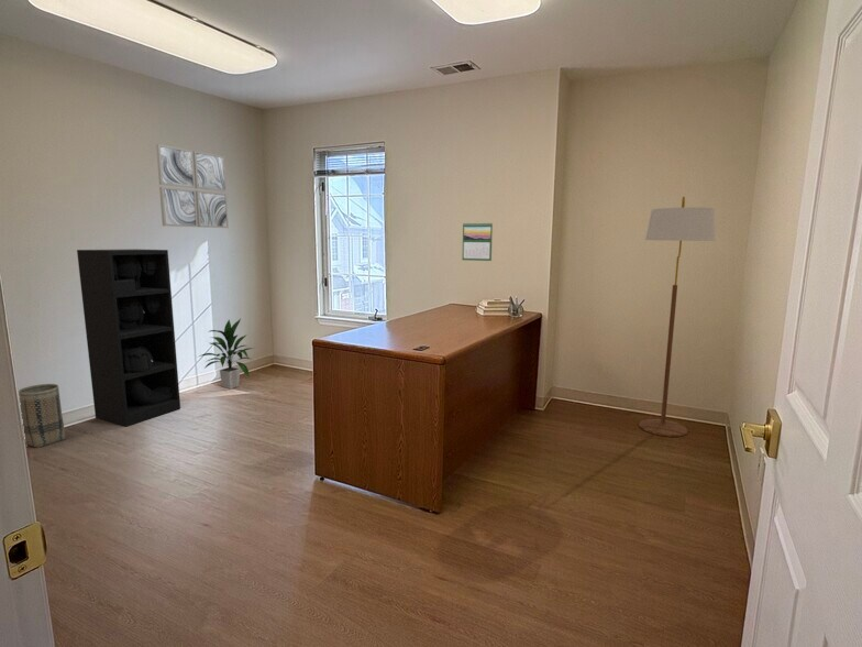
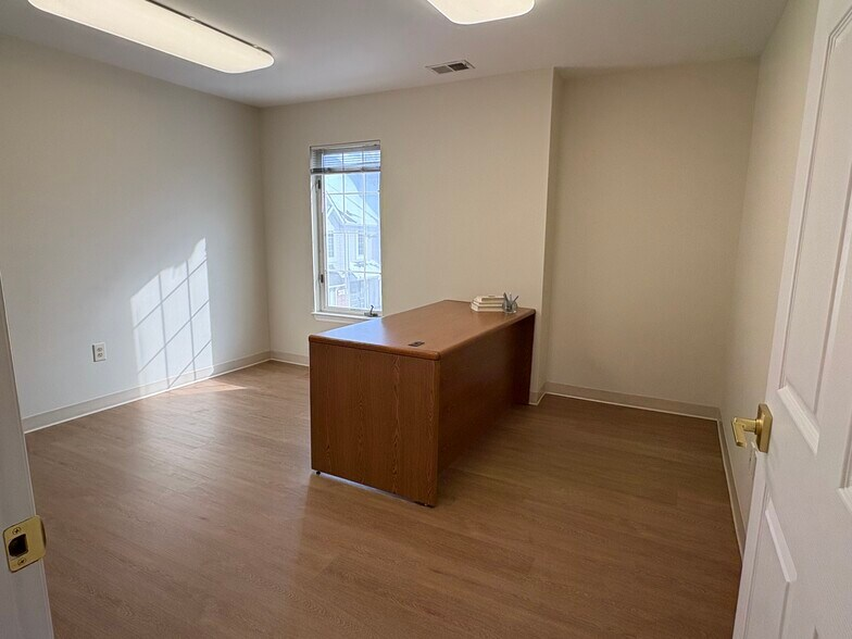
- floor lamp (672, 316)
- calendar (476, 241)
- indoor plant (229, 354)
- basket (42, 415)
- shelving unit (132, 333)
- wall art (195, 190)
